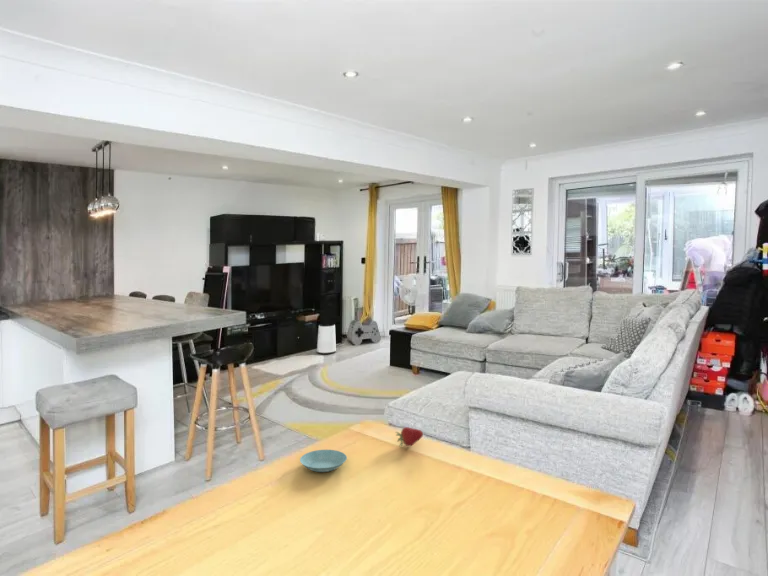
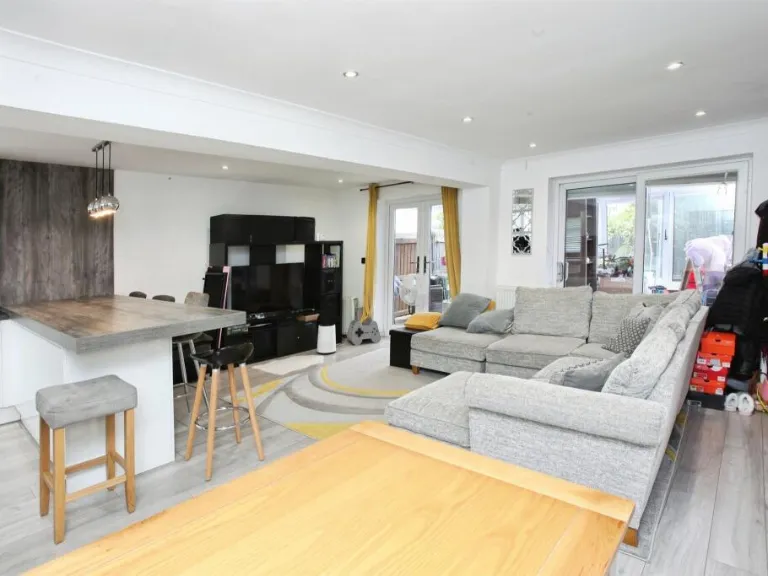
- saucer (323, 462)
- fruit (409, 436)
